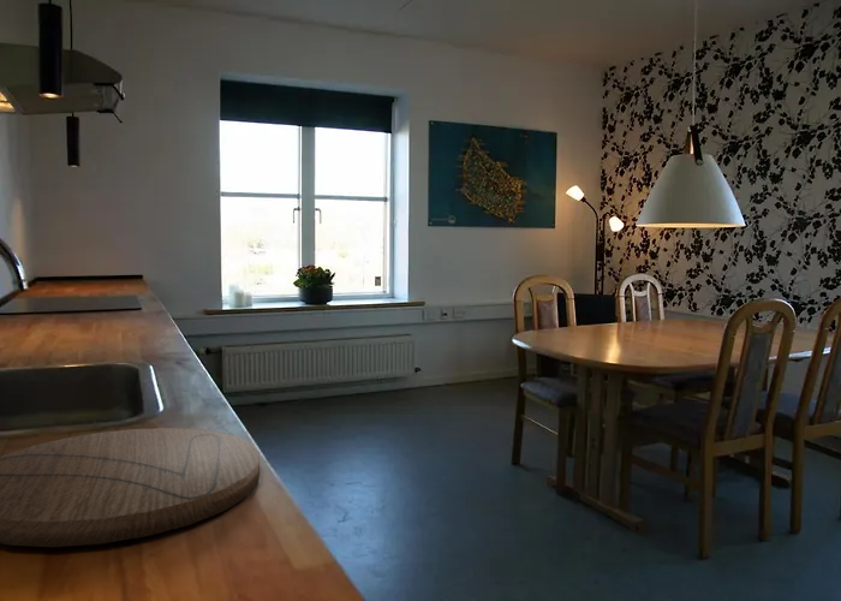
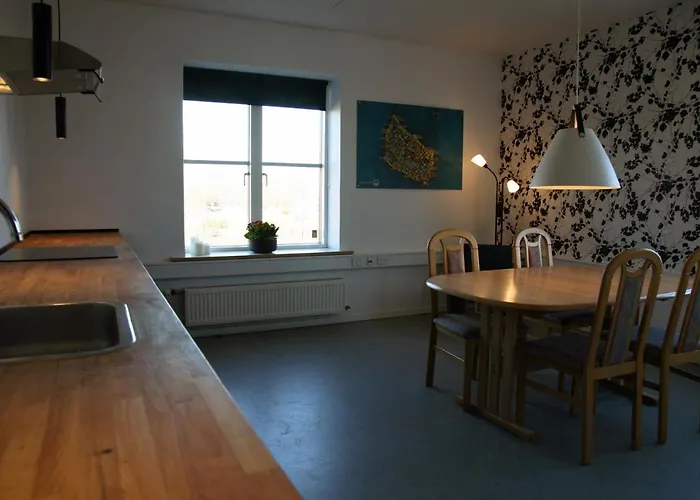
- cutting board (120, 475)
